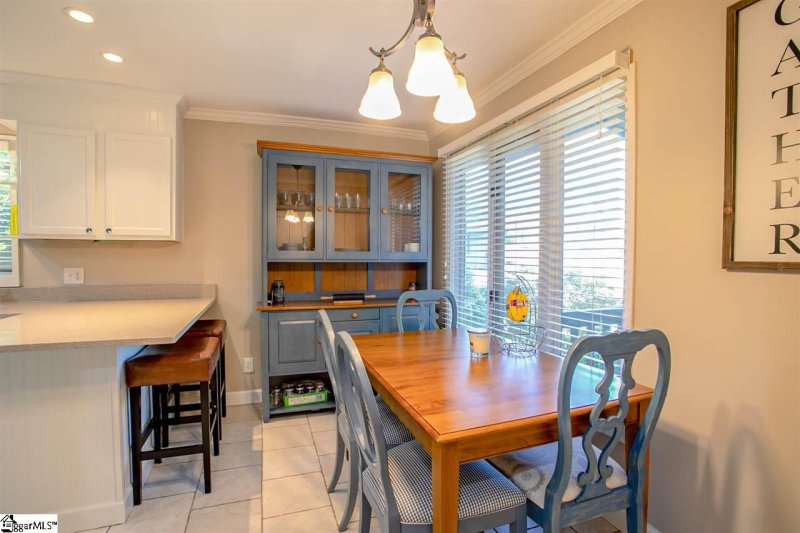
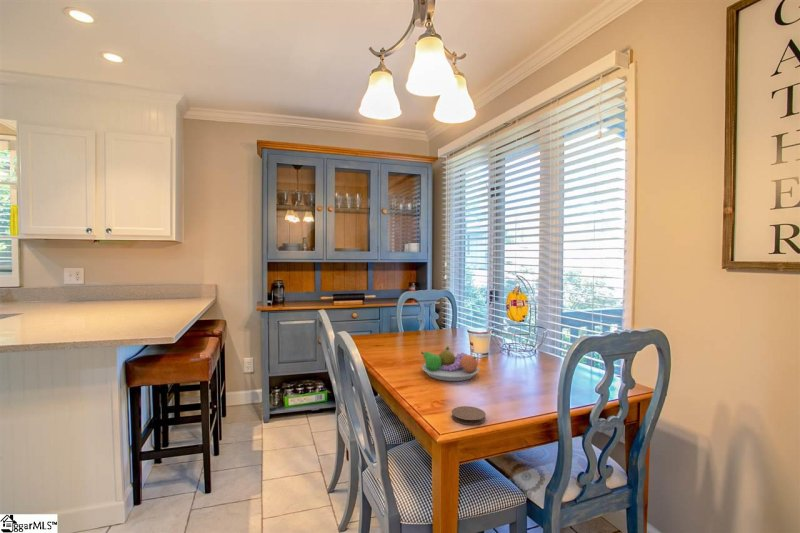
+ fruit bowl (448, 361)
+ coaster (468, 415)
